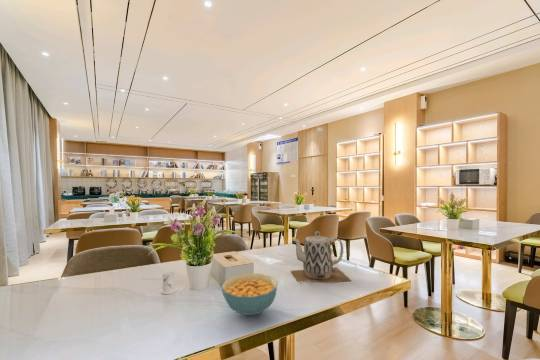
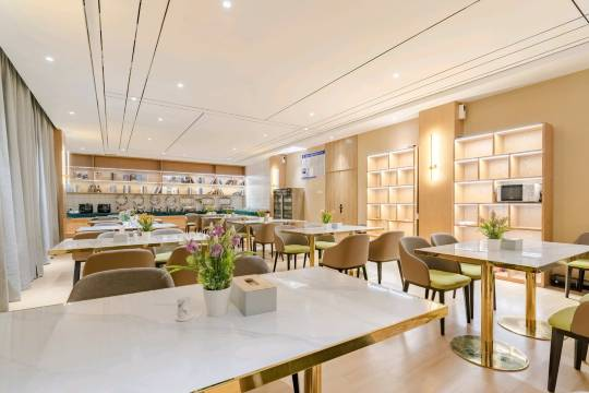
- cereal bowl (250, 297)
- teapot (319, 253)
